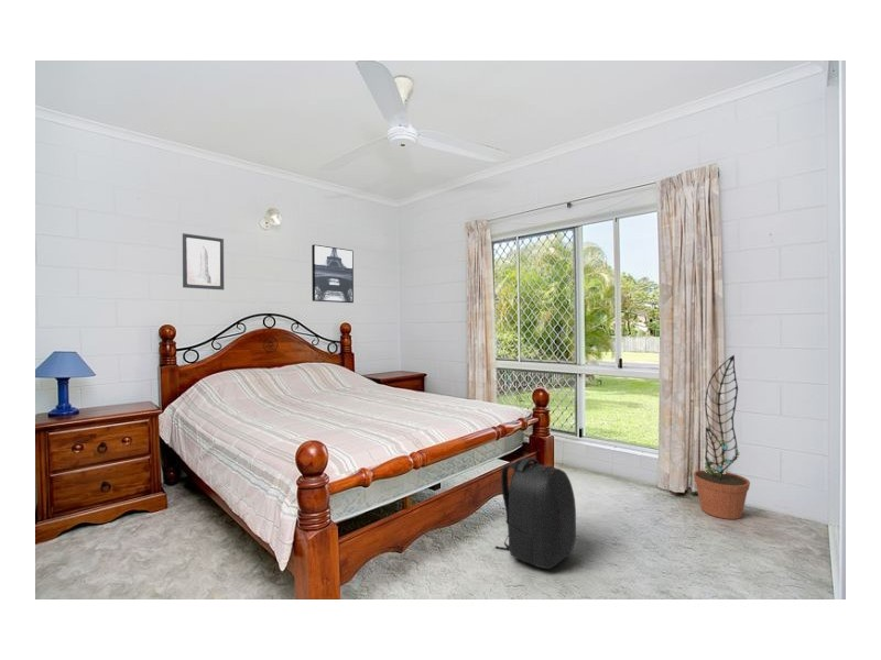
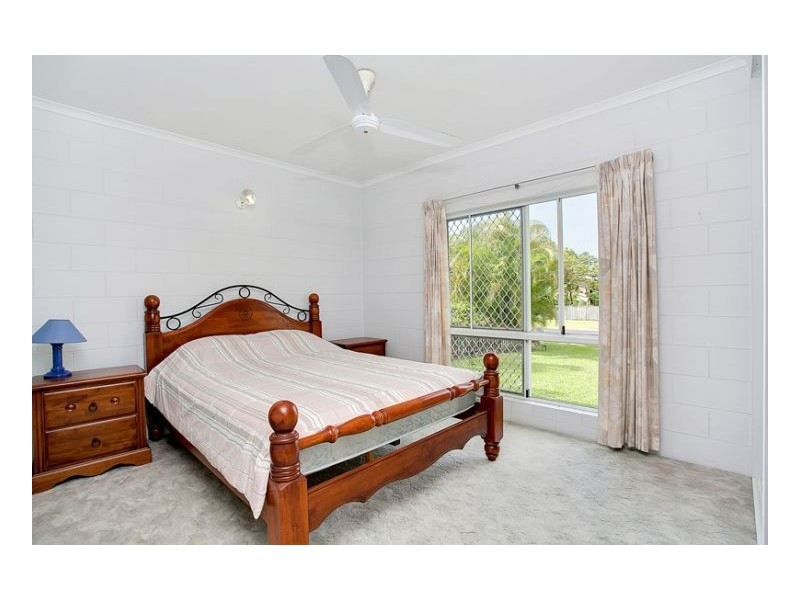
- wall art (204, 262)
- backpack (534, 506)
- decorative plant (720, 432)
- wall art (333, 274)
